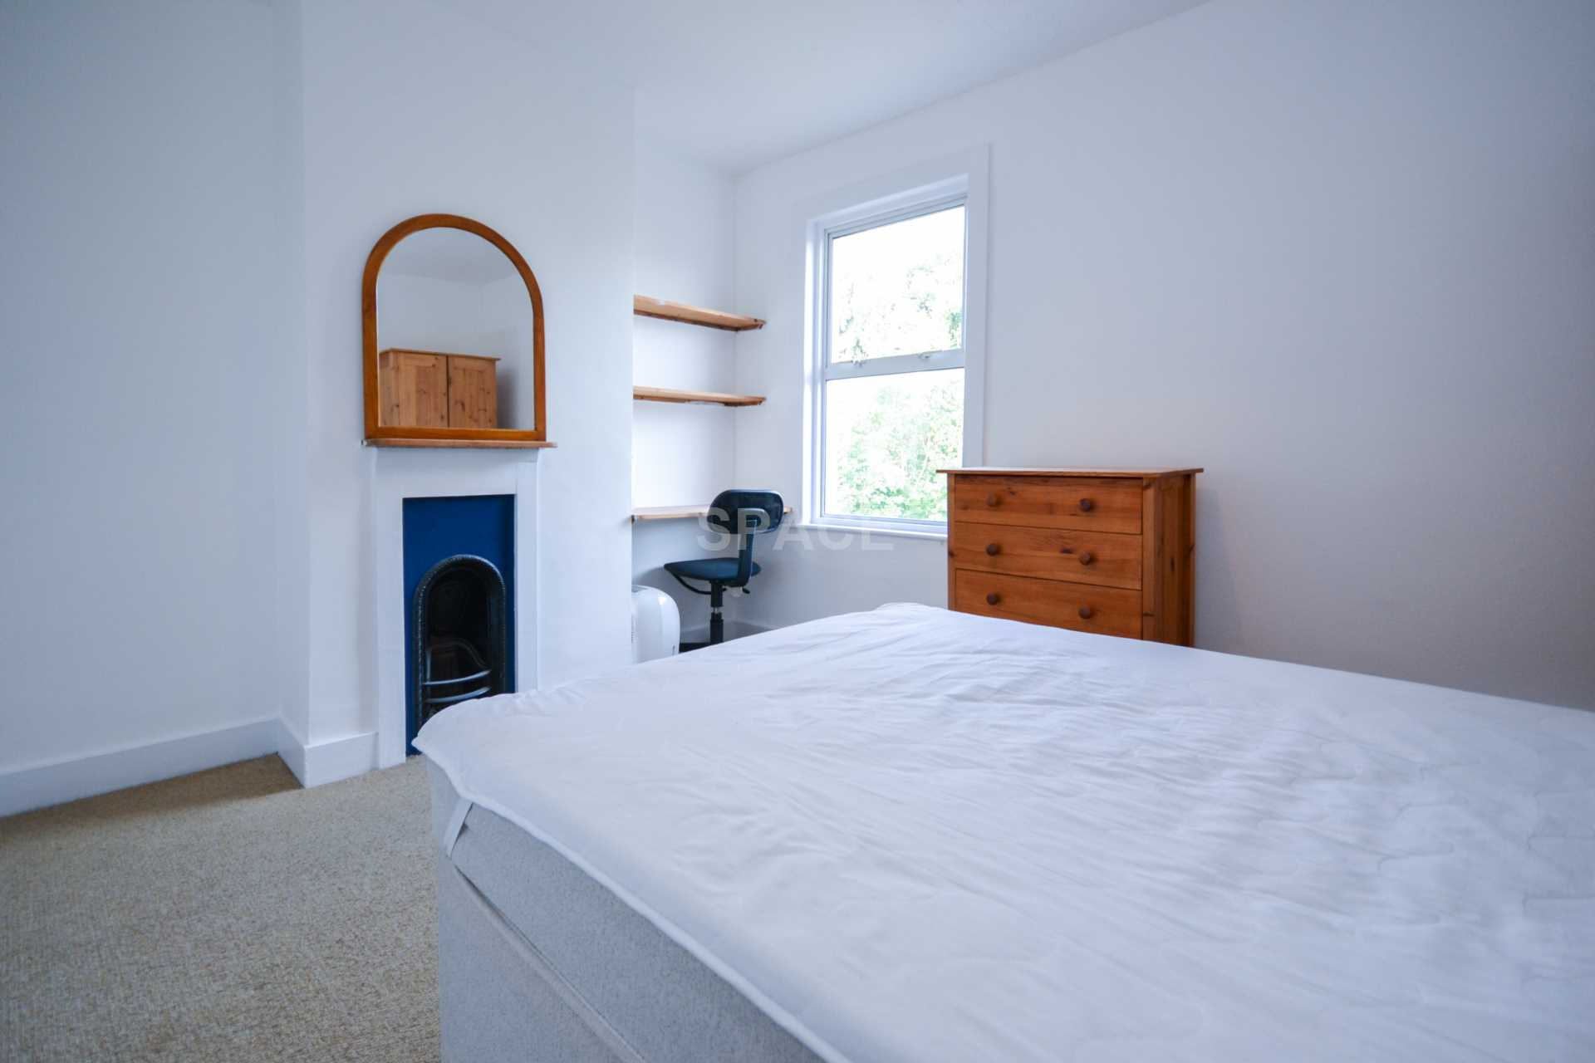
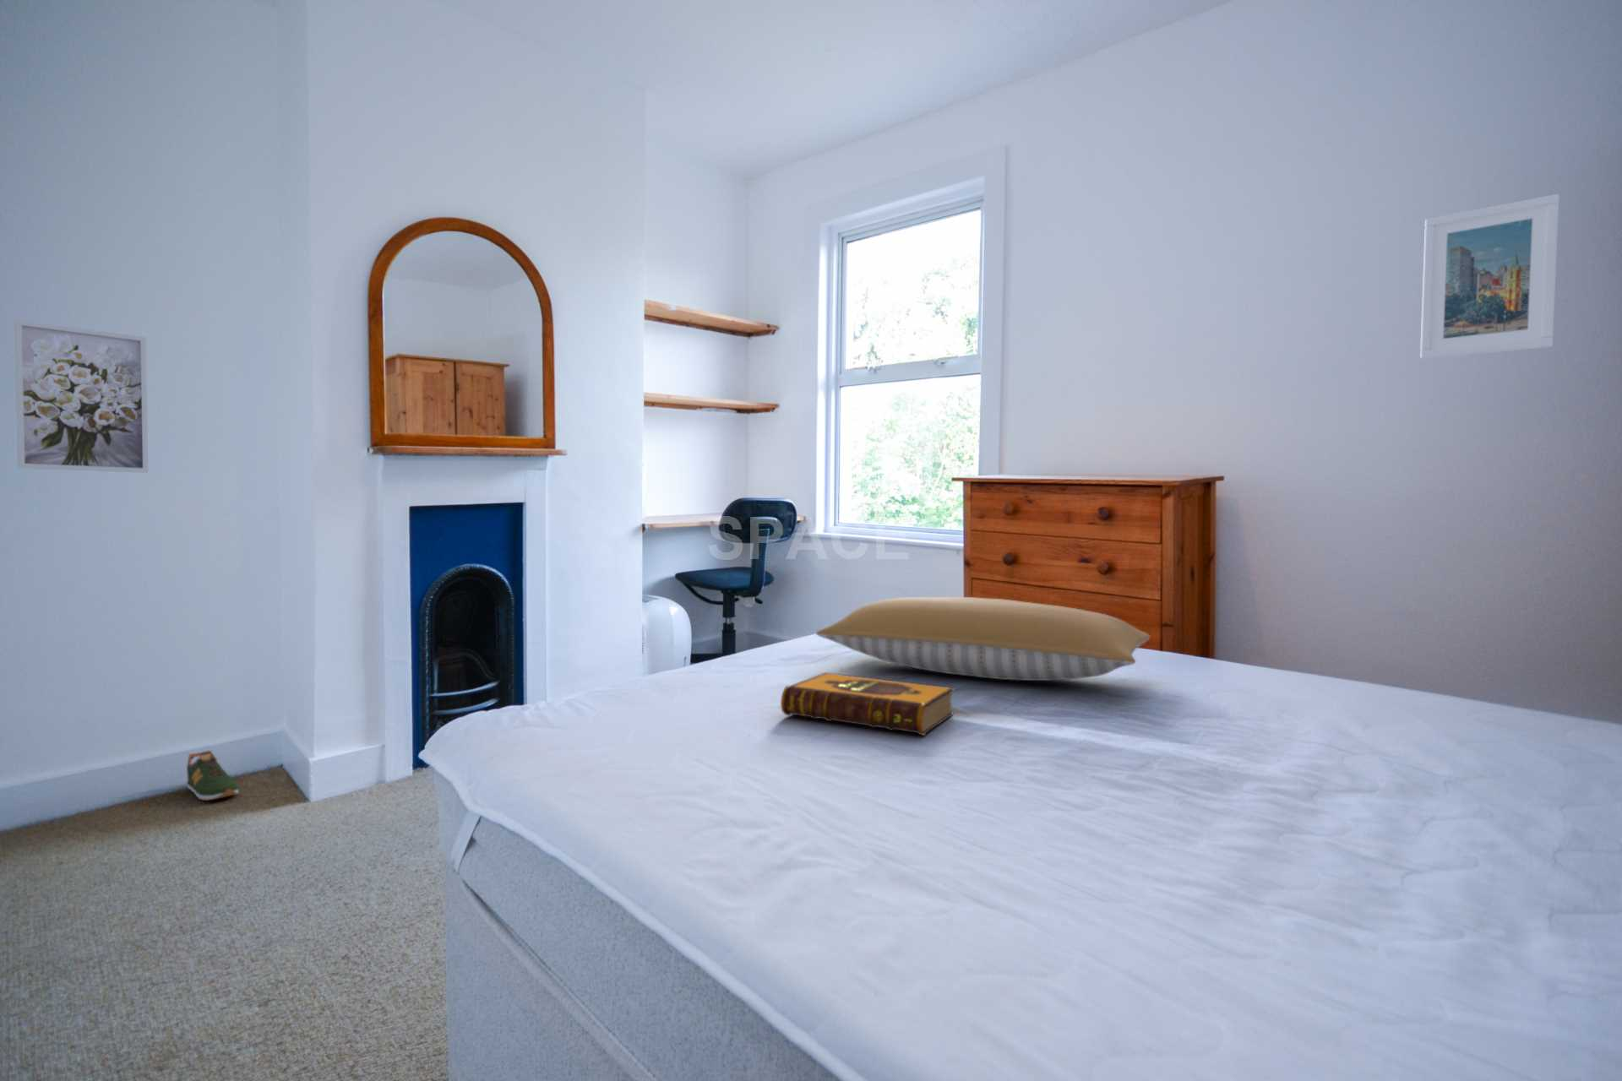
+ pillow (981, 635)
+ wall art (83, 399)
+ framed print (1486, 280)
+ hardback book (868, 701)
+ shoe (211, 773)
